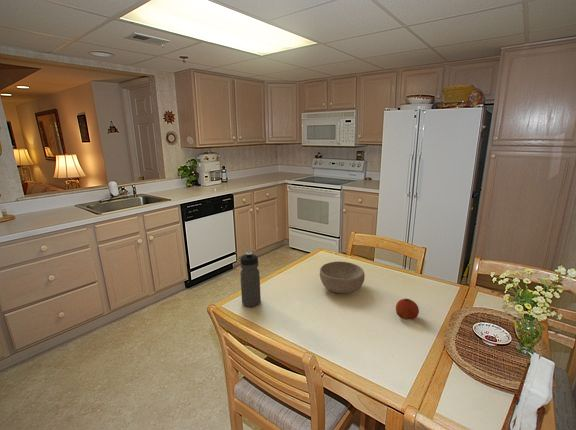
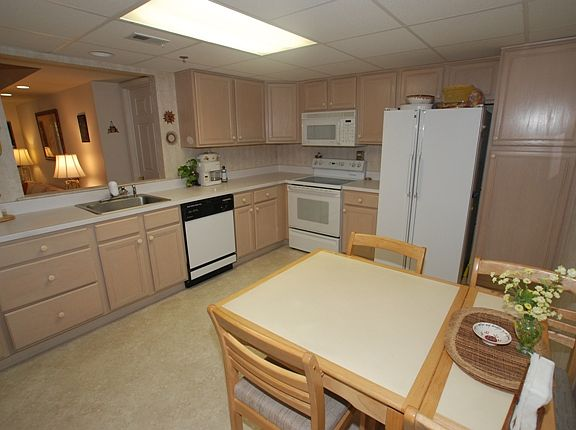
- bowl (341, 279)
- fruit (407, 308)
- water bottle (250, 278)
